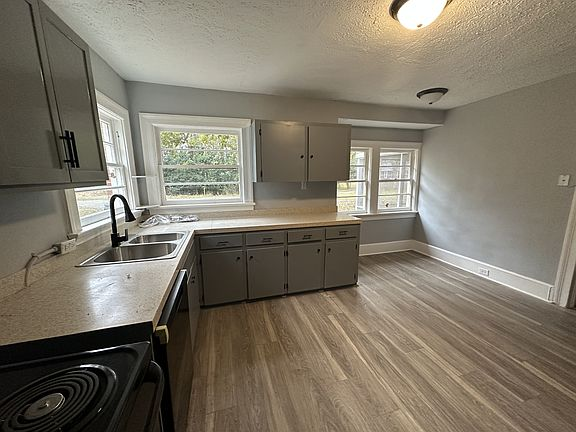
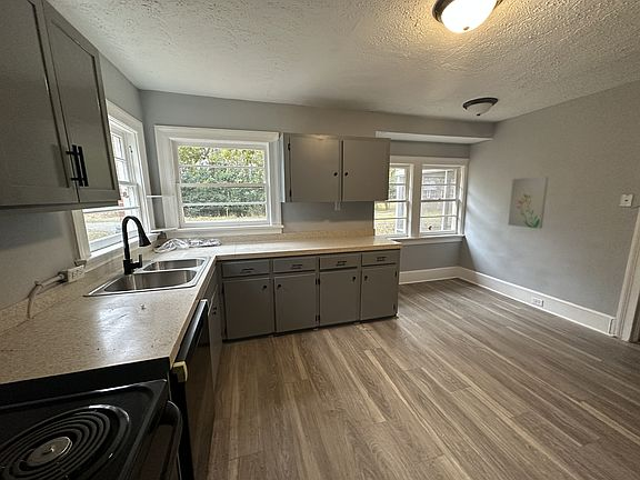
+ wall art (527, 202)
